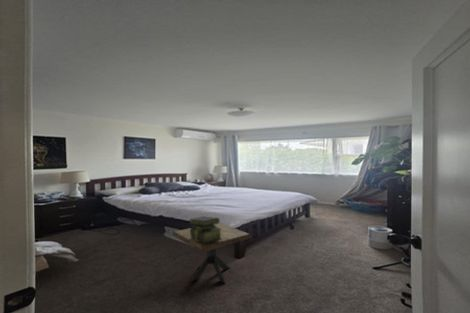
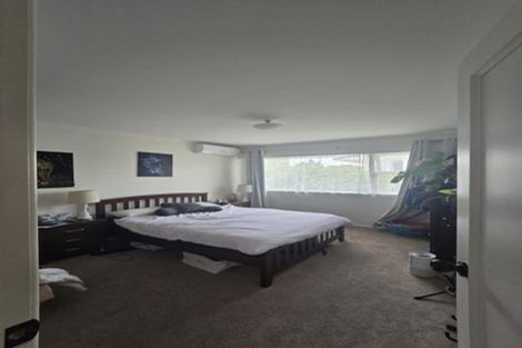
- side table (211, 253)
- stack of books (204, 227)
